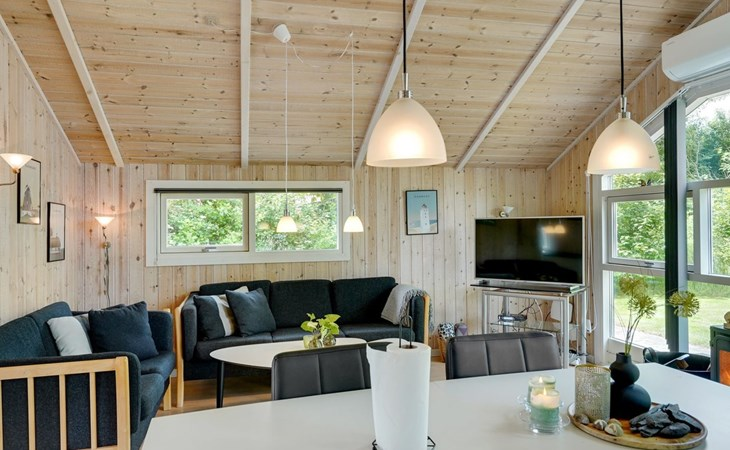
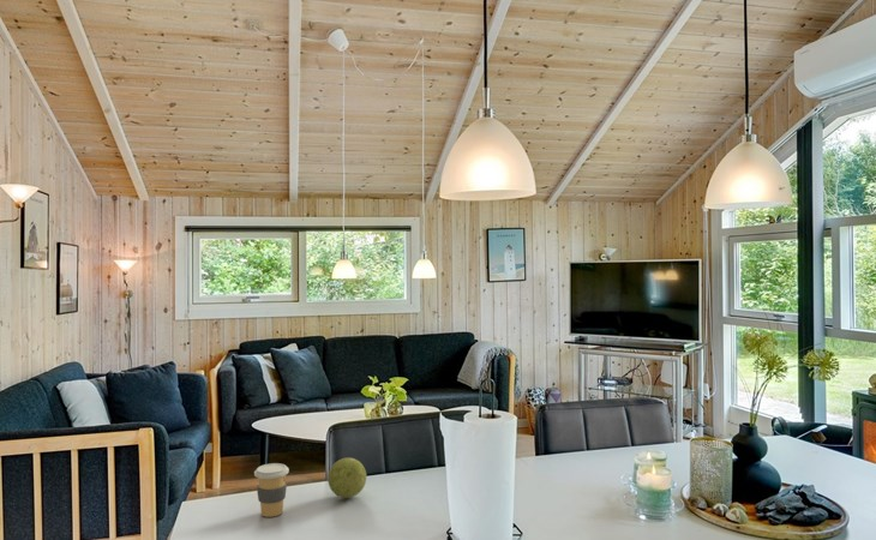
+ decorative ball (347, 478)
+ coffee cup (271, 490)
